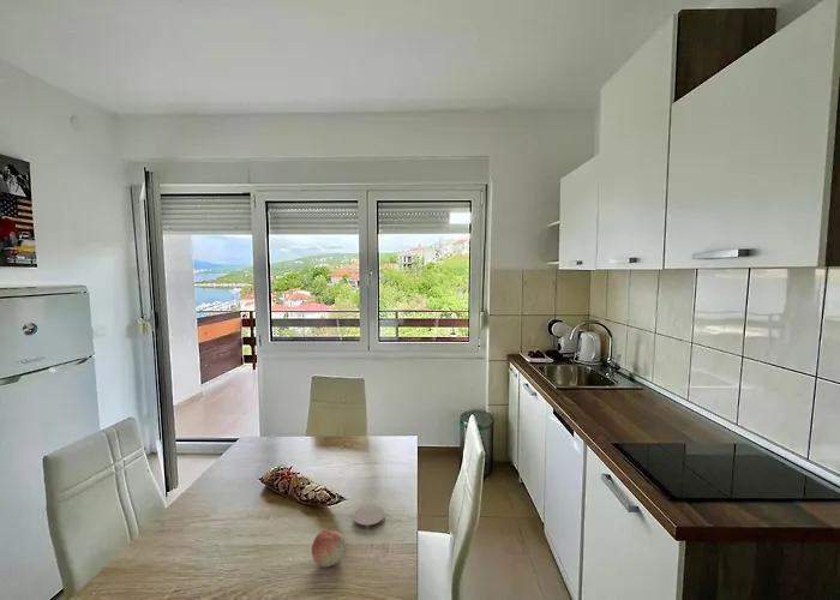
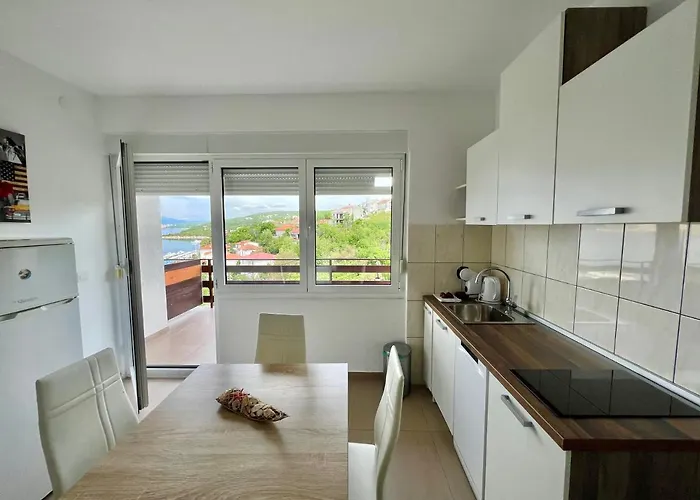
- fruit (329, 547)
- coaster (368, 516)
